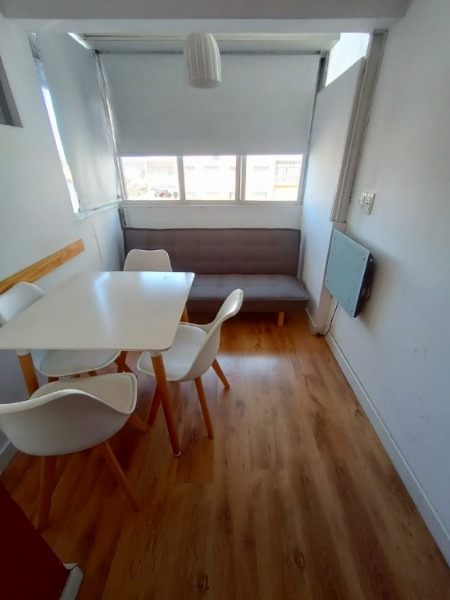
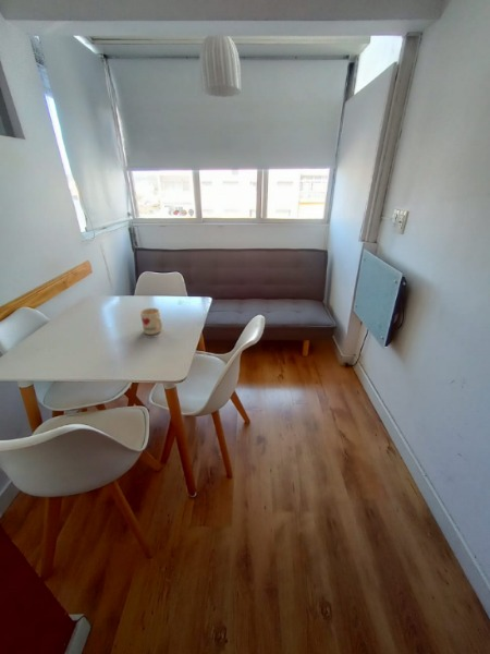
+ mug (154, 322)
